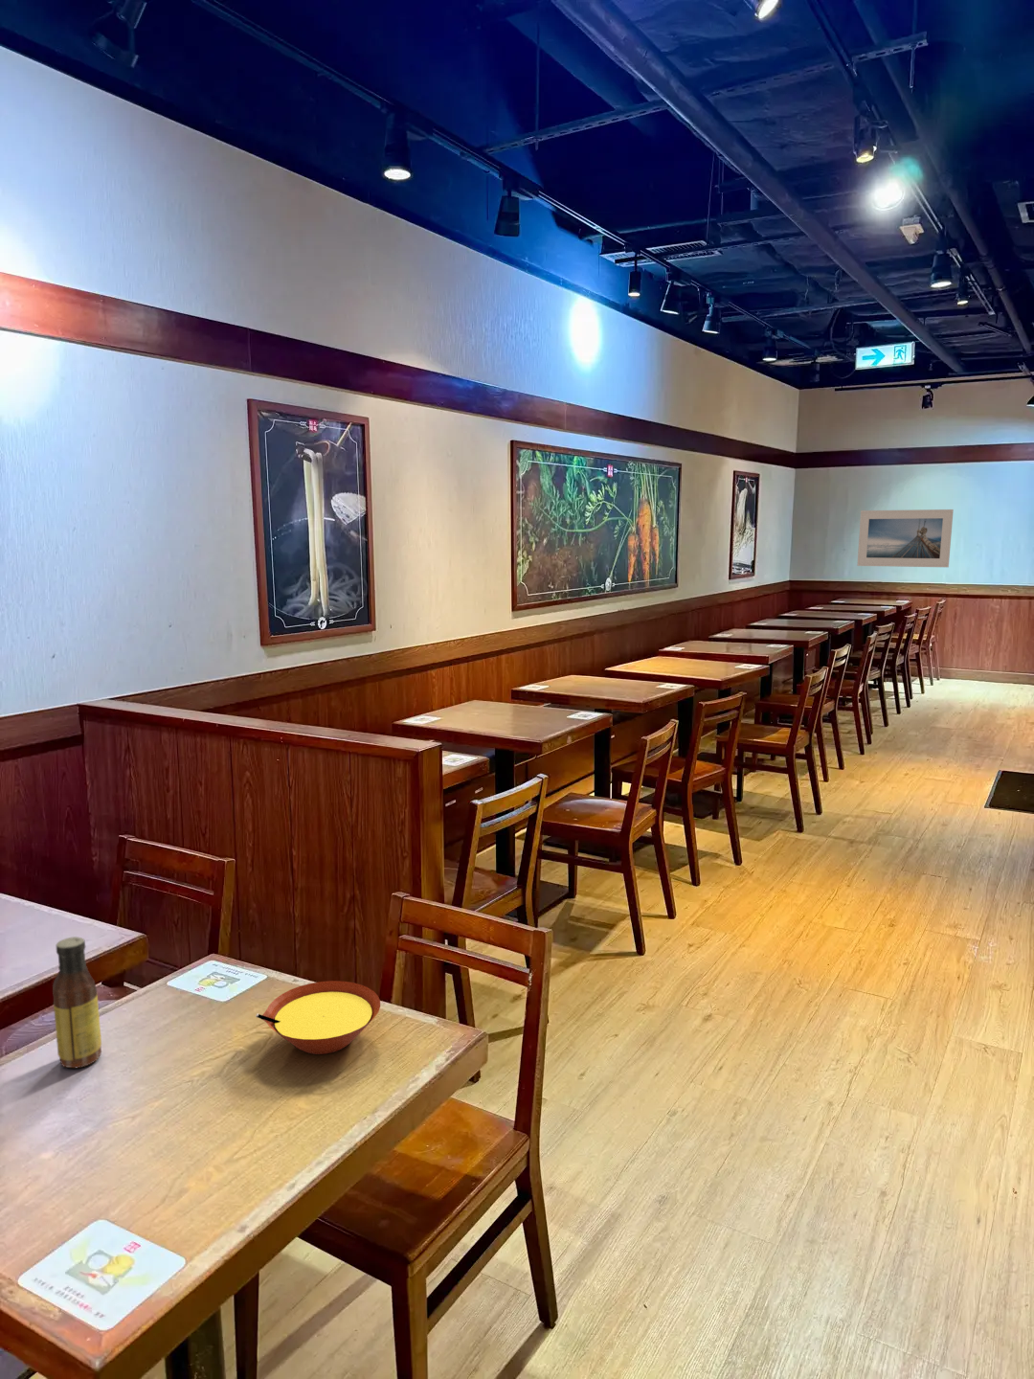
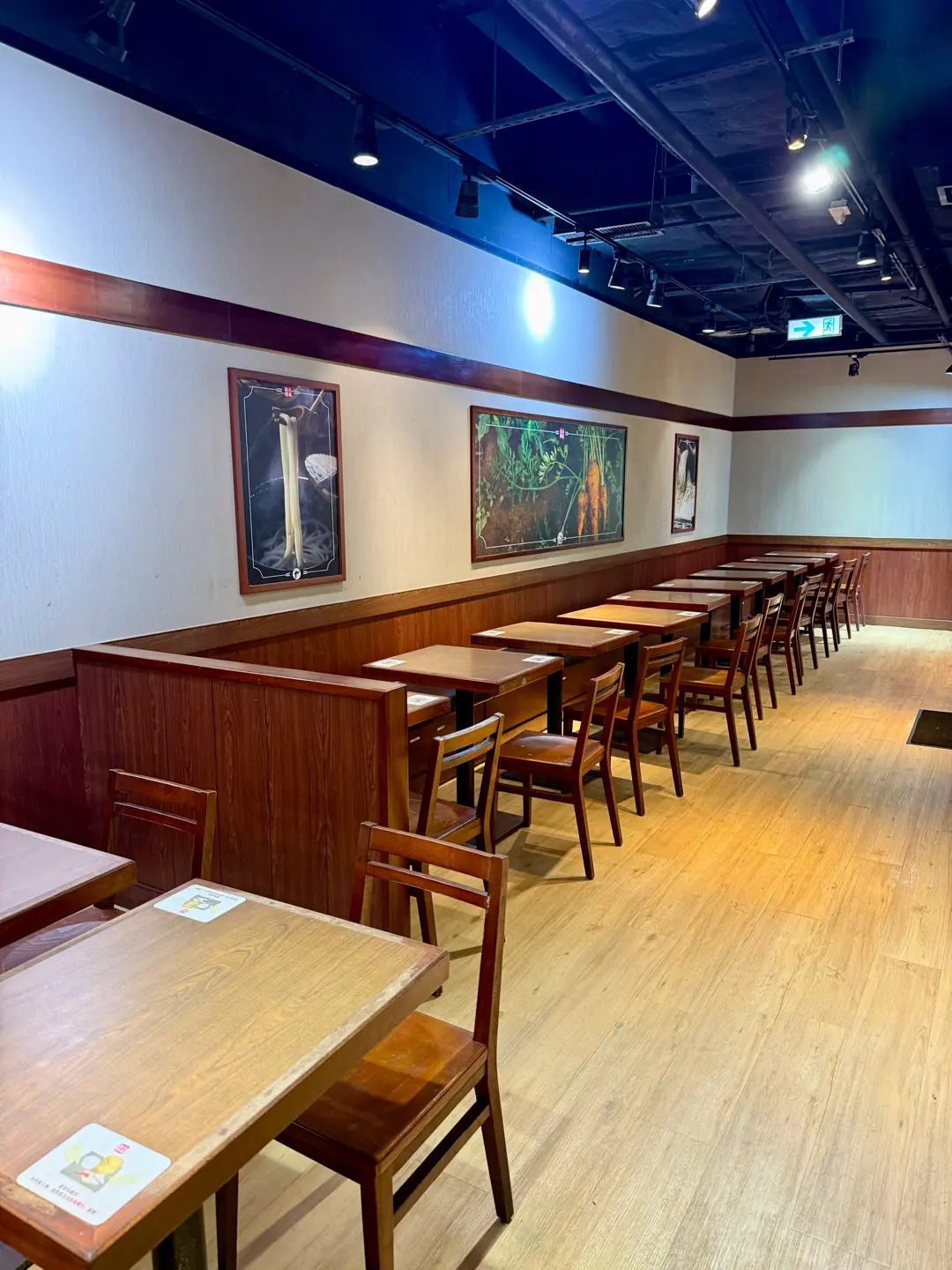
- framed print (904, 539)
- sauce bottle (76, 1001)
- soup bowl (319, 1023)
